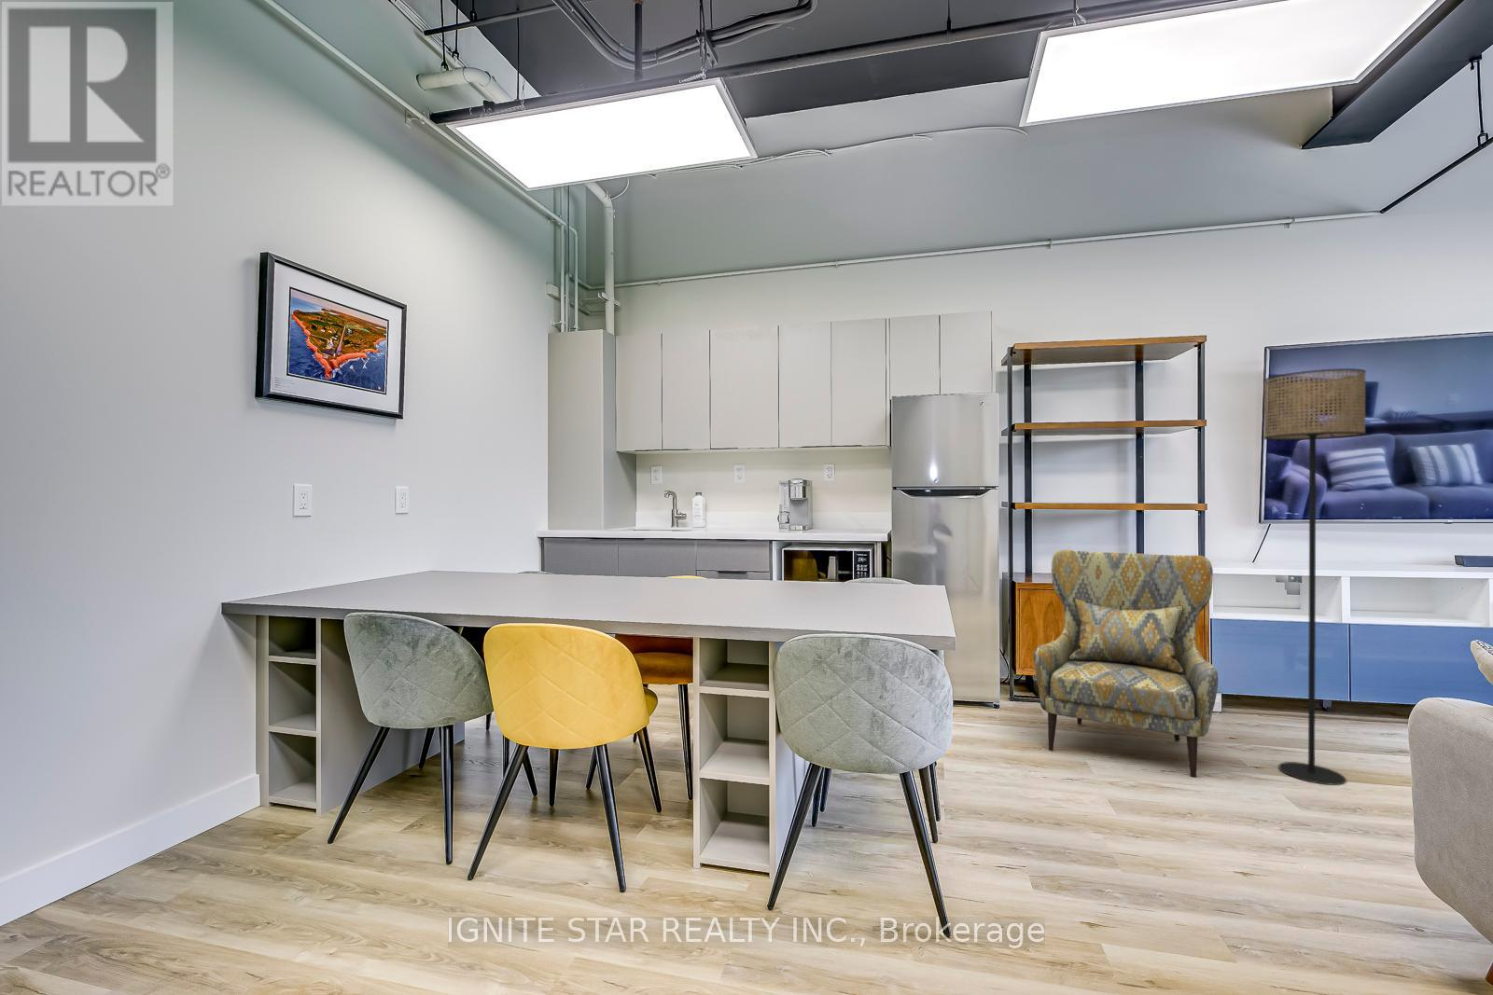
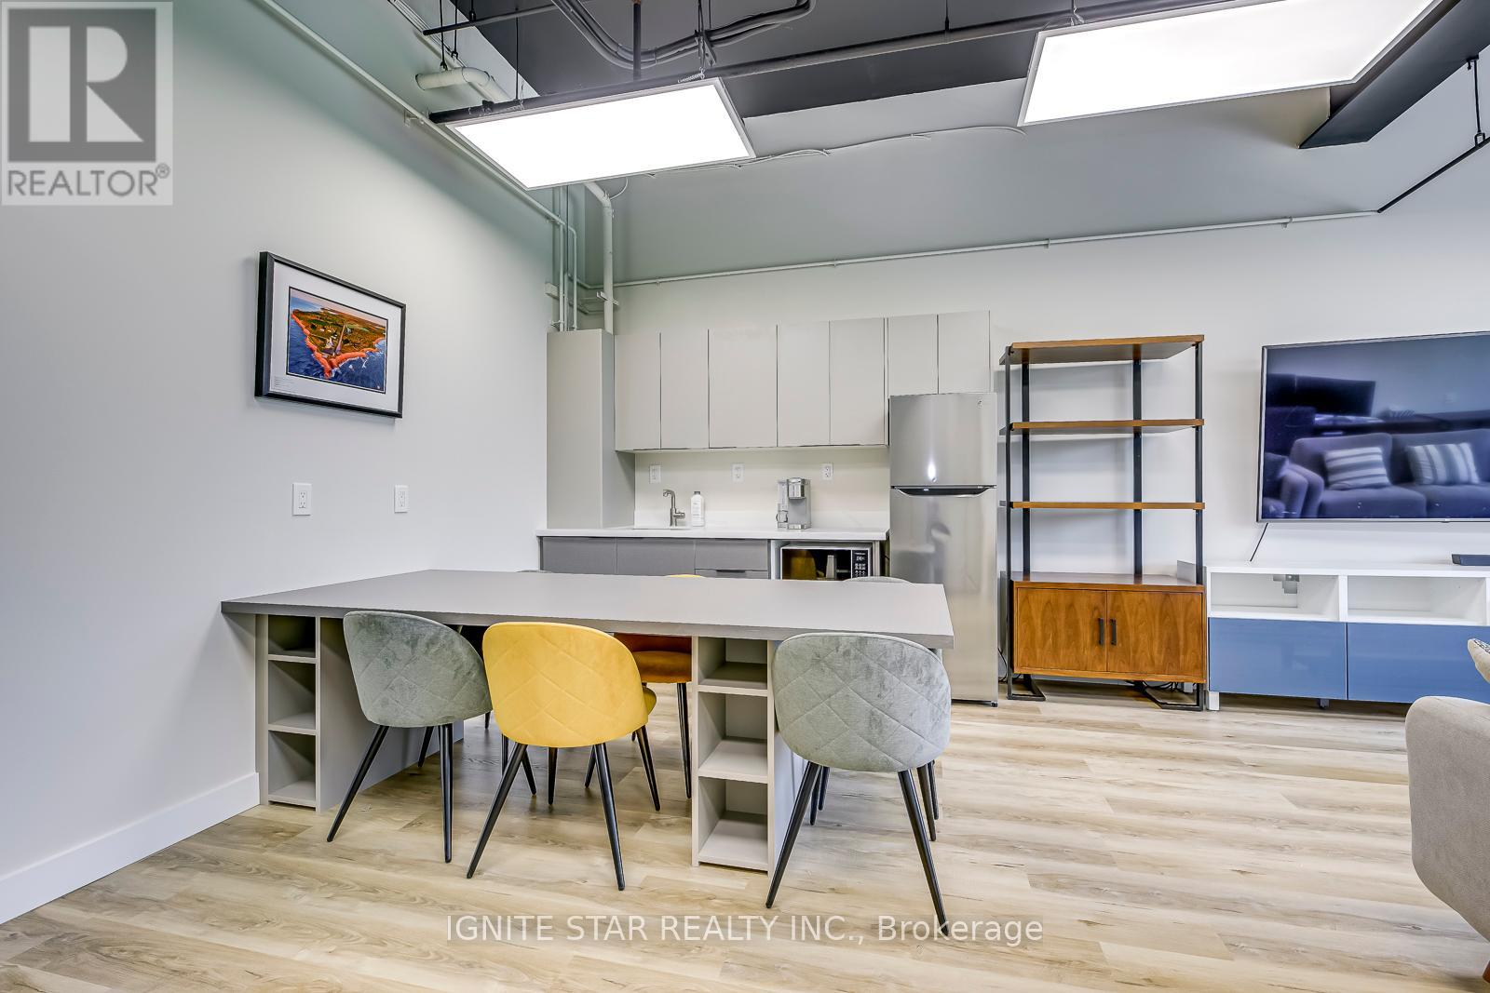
- floor lamp (1312, 574)
- armchair (1123, 649)
